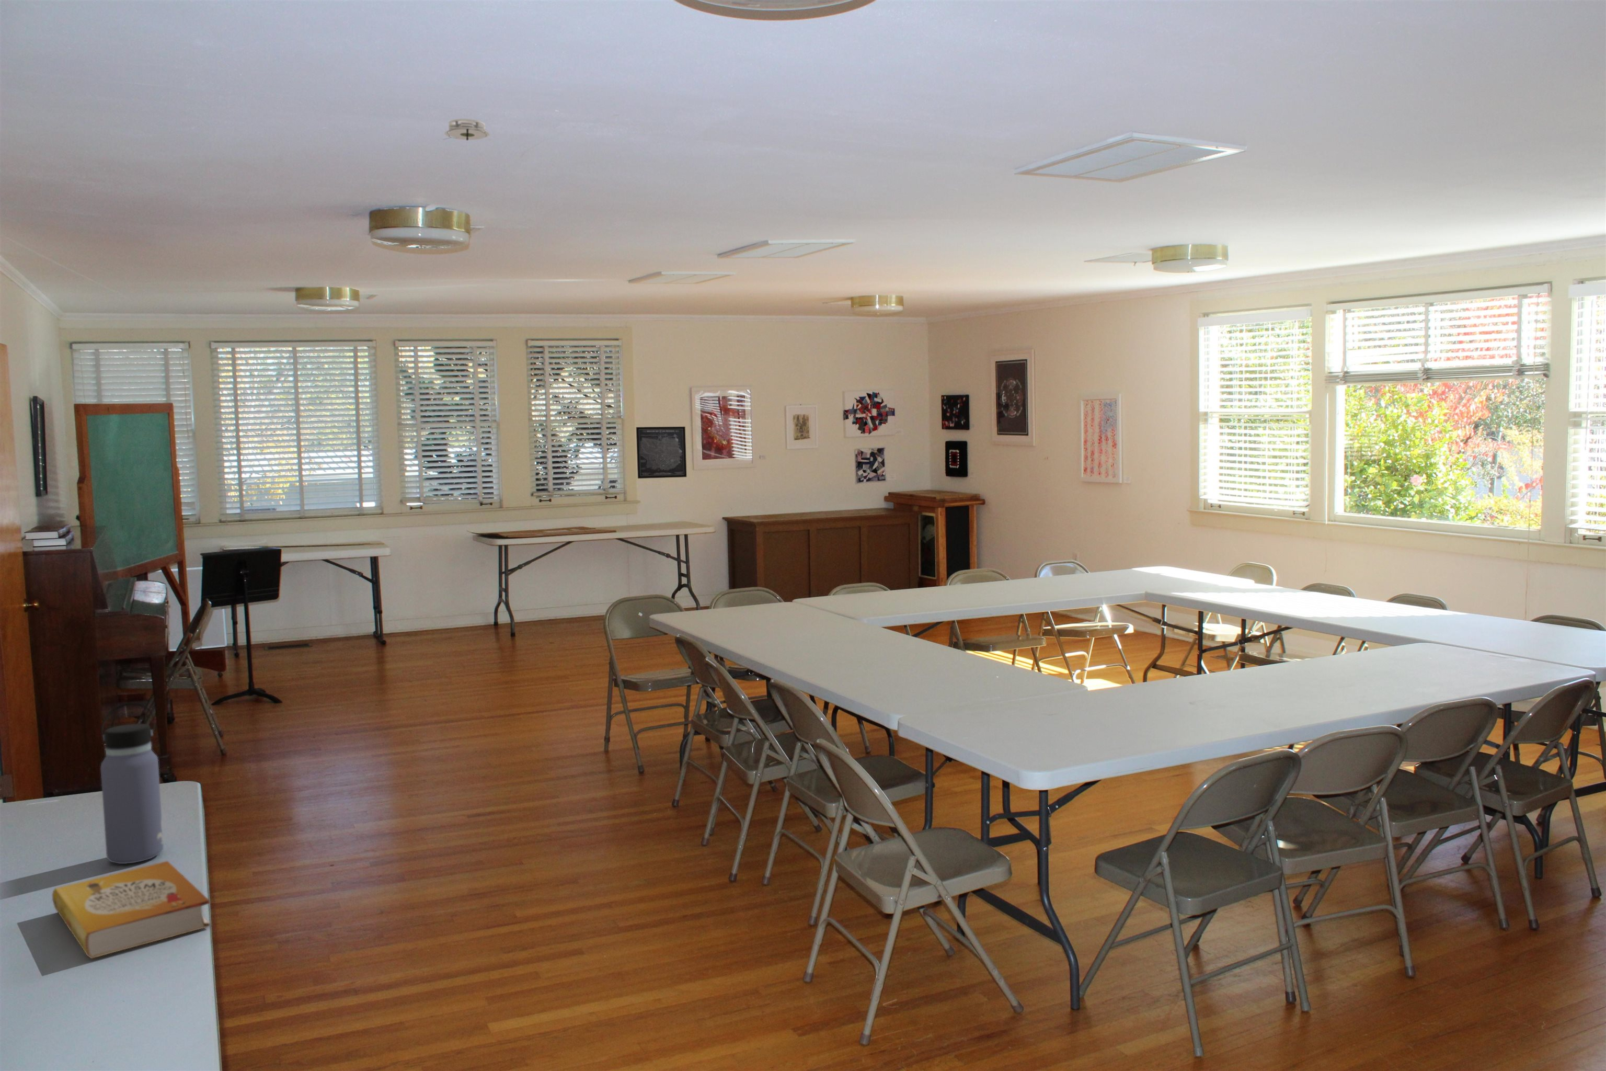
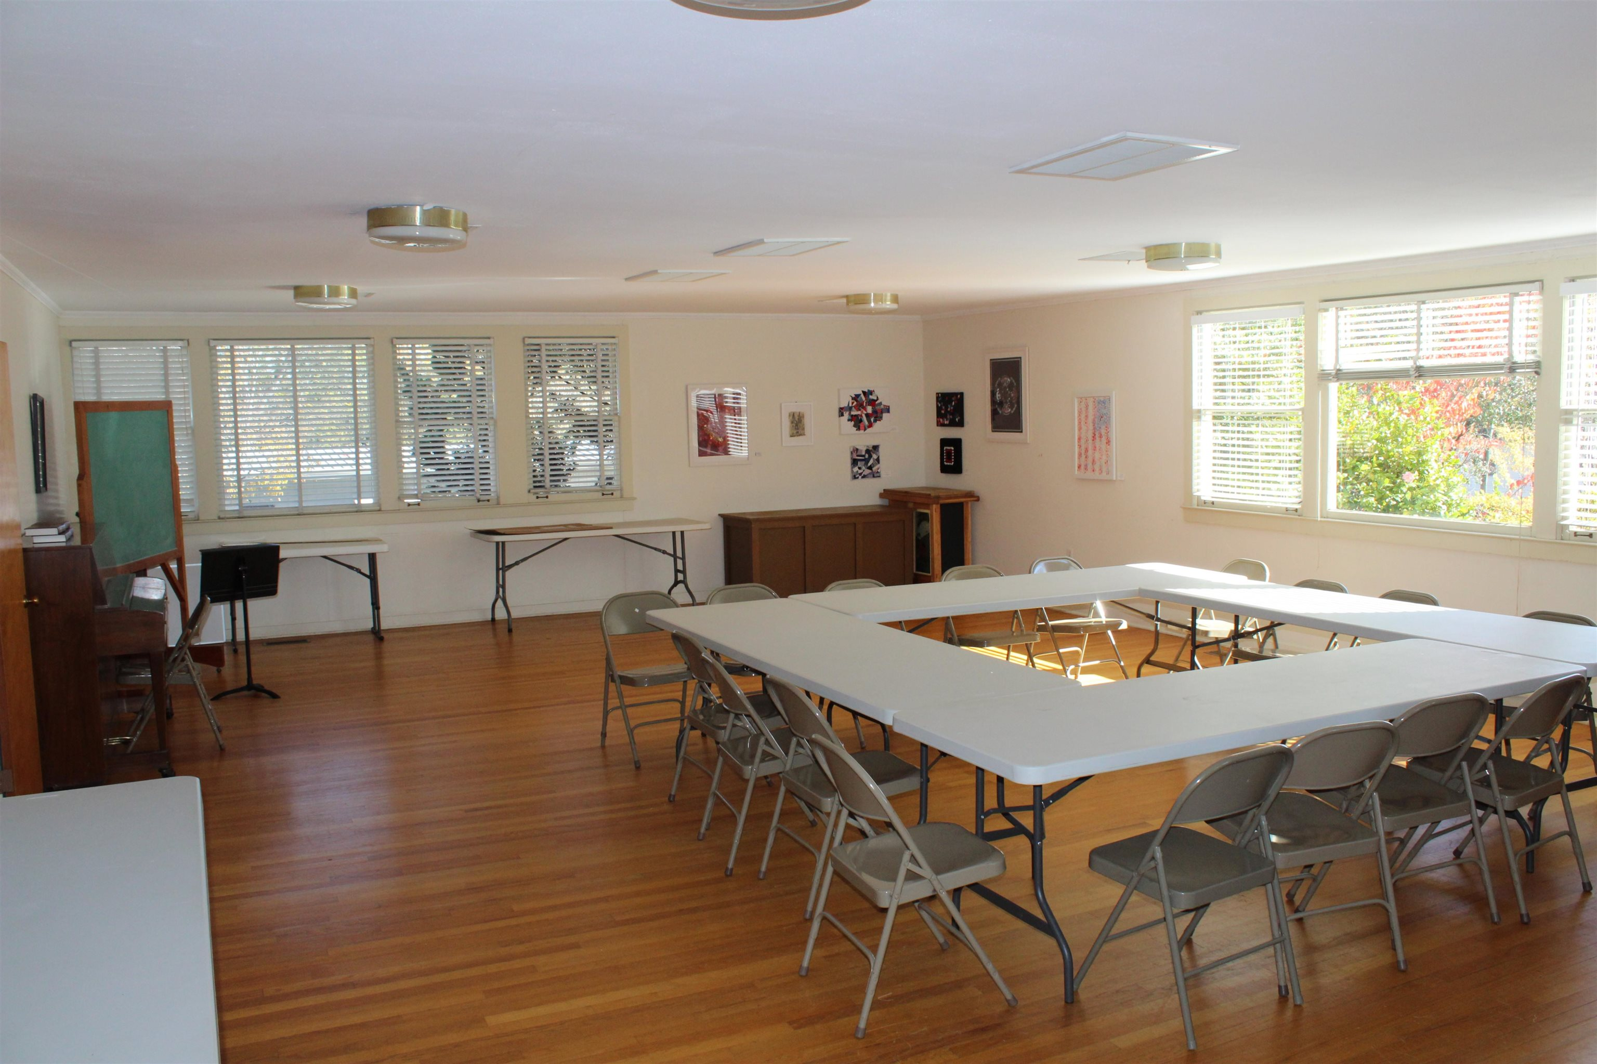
- wall art (661, 452)
- smoke detector (465, 129)
- water bottle (131, 782)
- book (129, 906)
